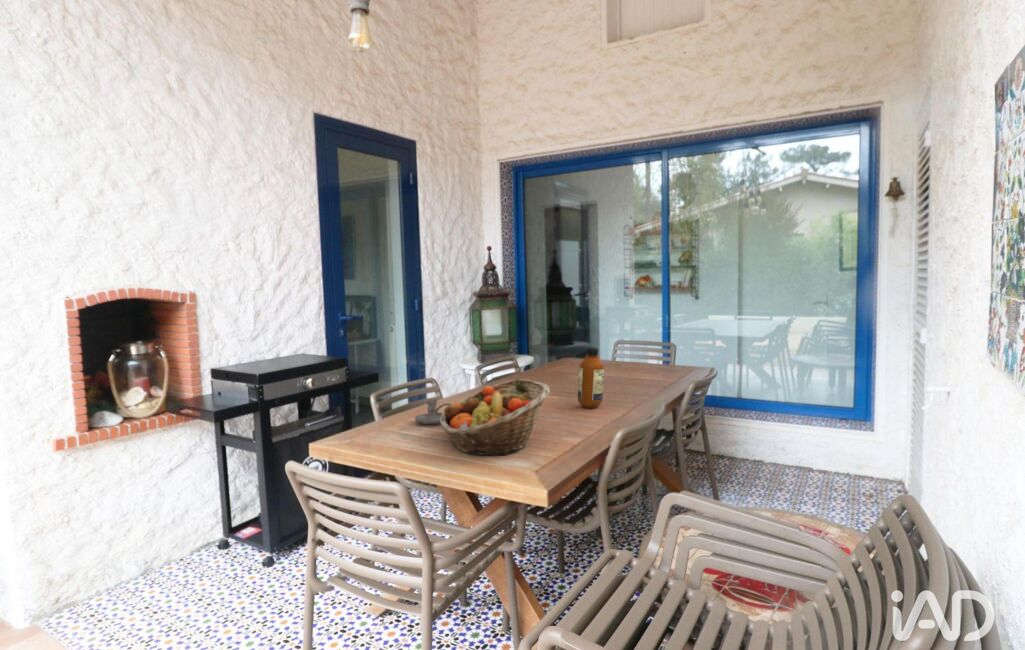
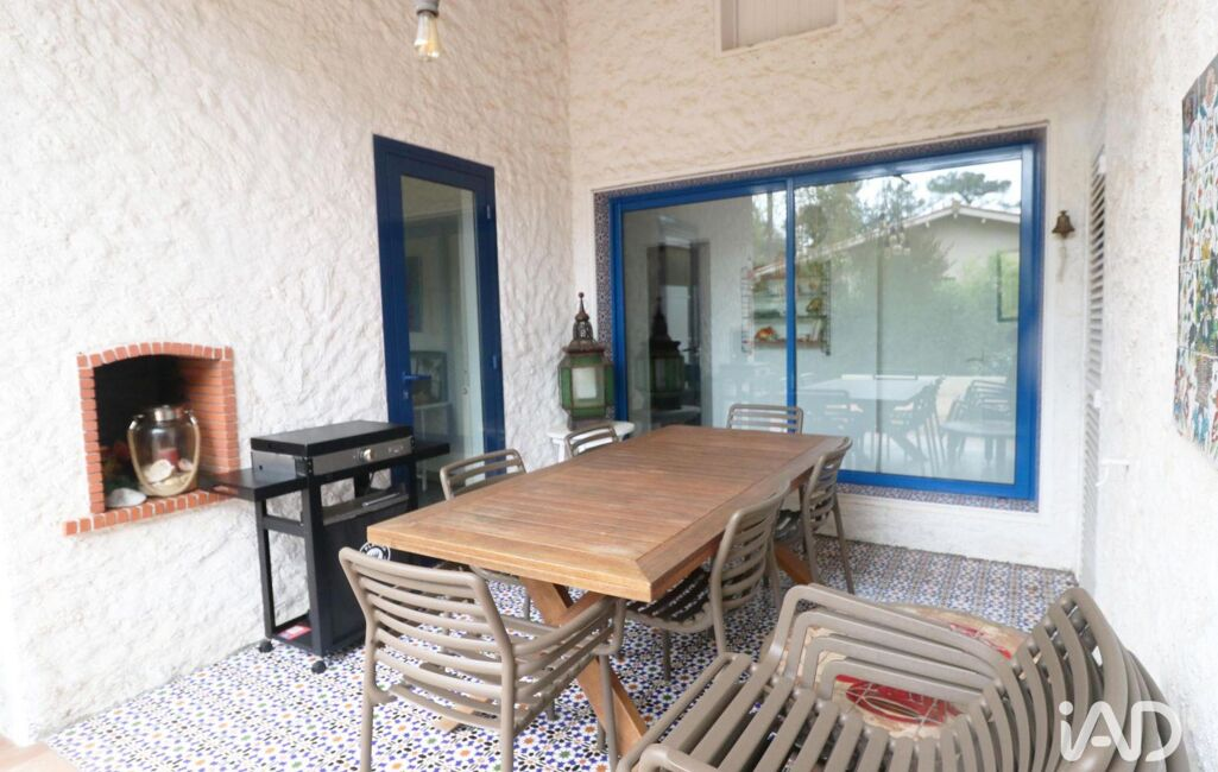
- fruit basket (494, 414)
- bottle (590, 377)
- candle holder (436, 411)
